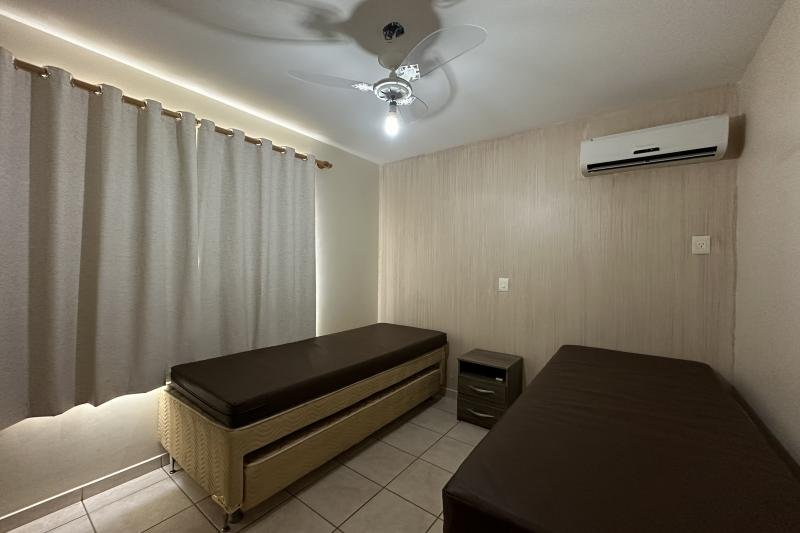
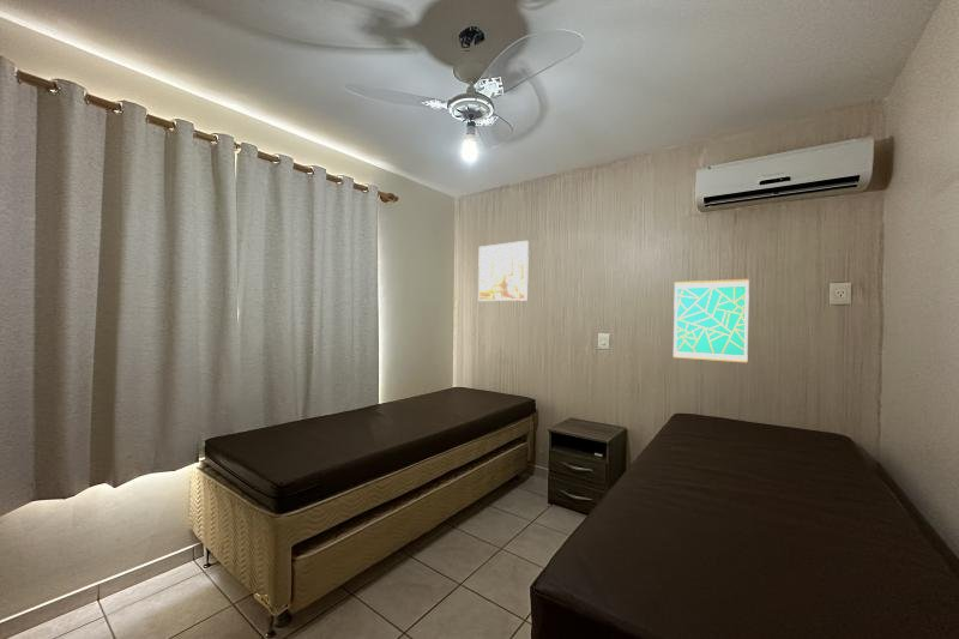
+ wall art (708, 320)
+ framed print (501, 272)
